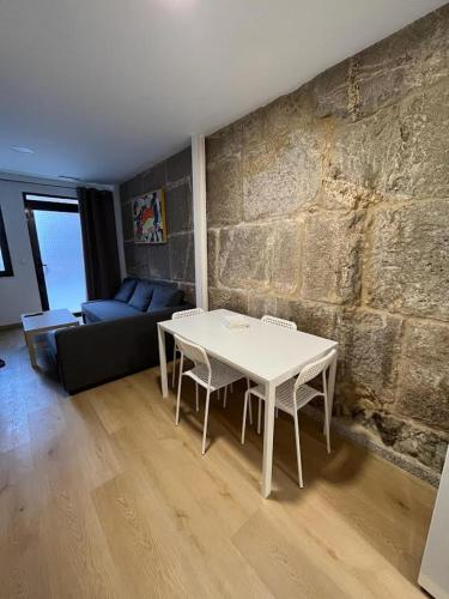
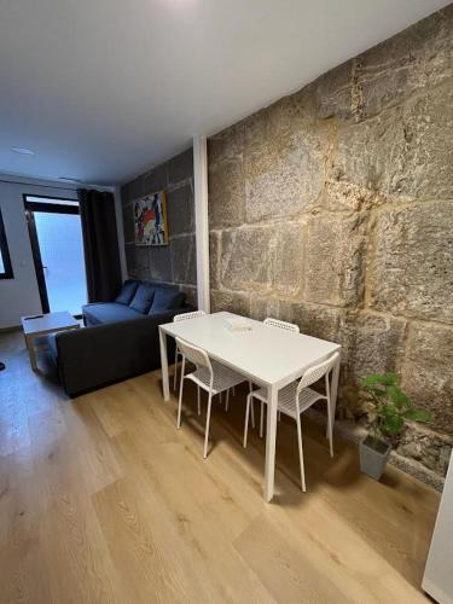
+ house plant (385, 429)
